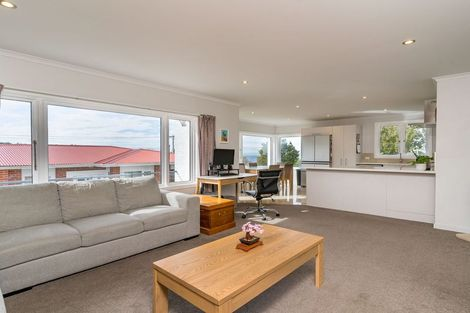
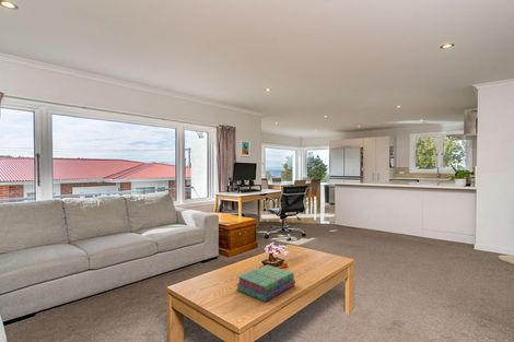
+ stack of books (266, 281)
